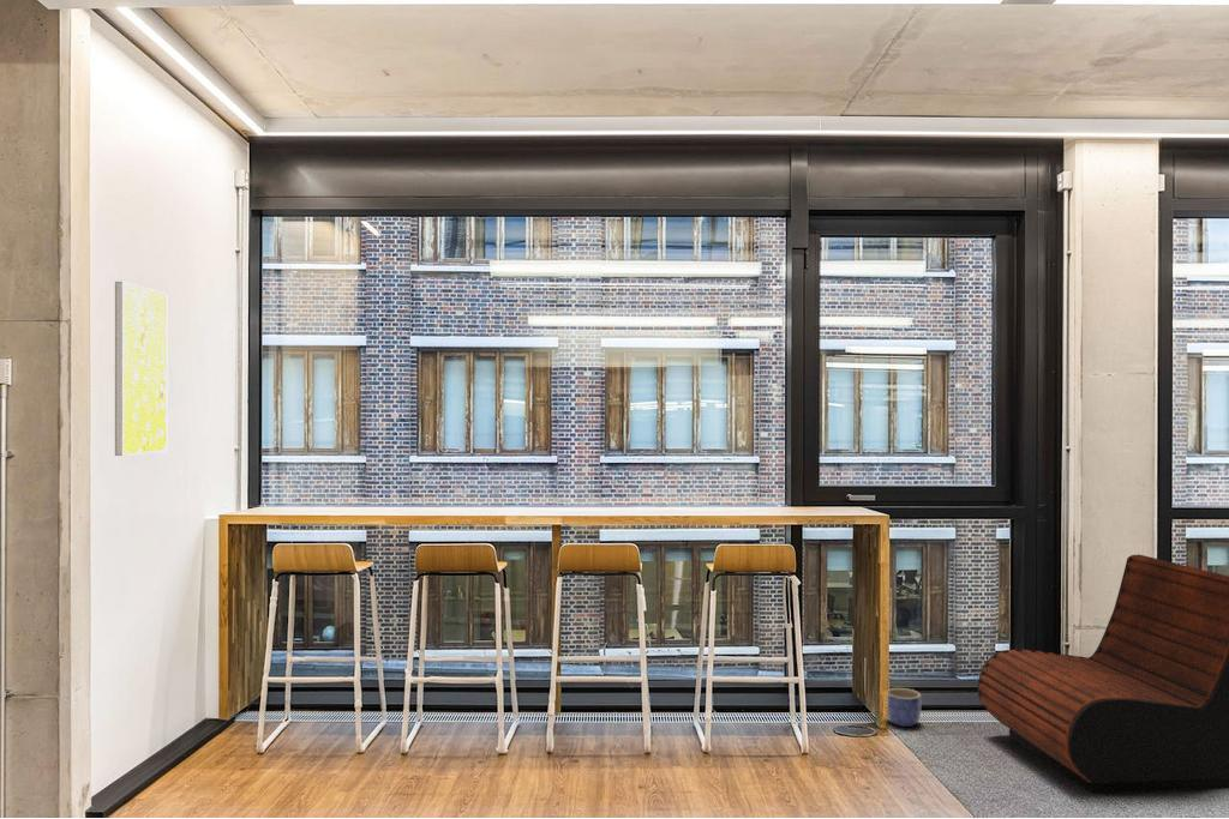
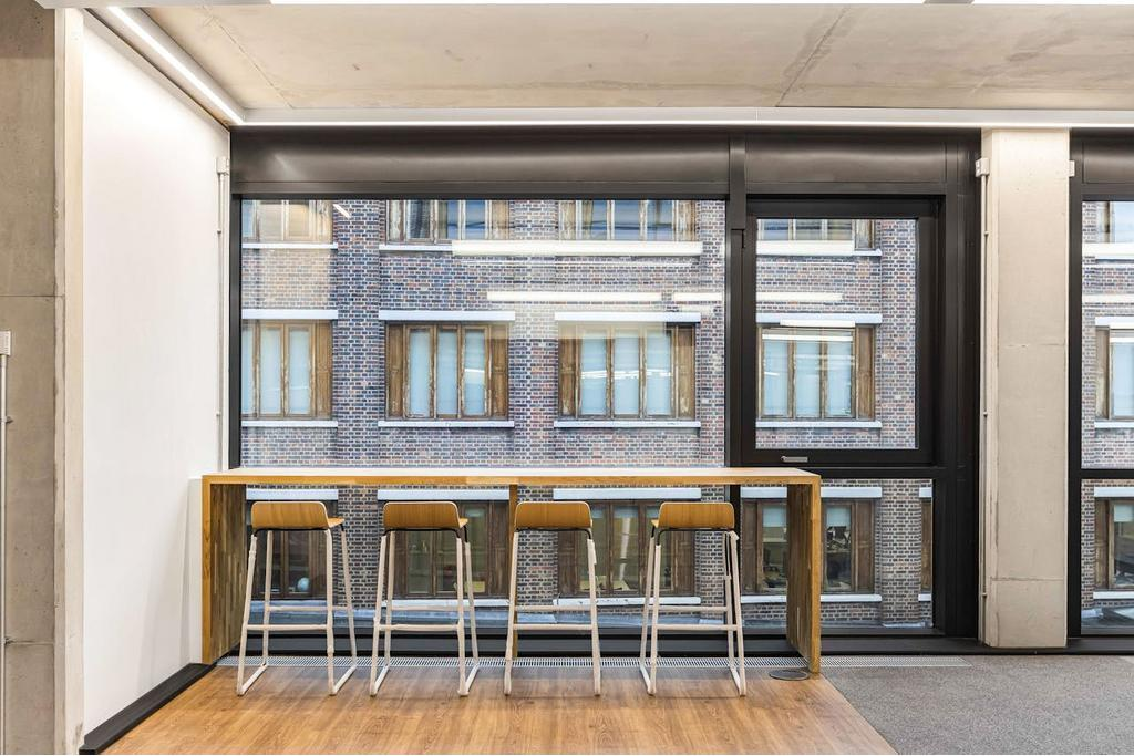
- planter (903, 707)
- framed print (142, 371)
- lounge chair (1109, 664)
